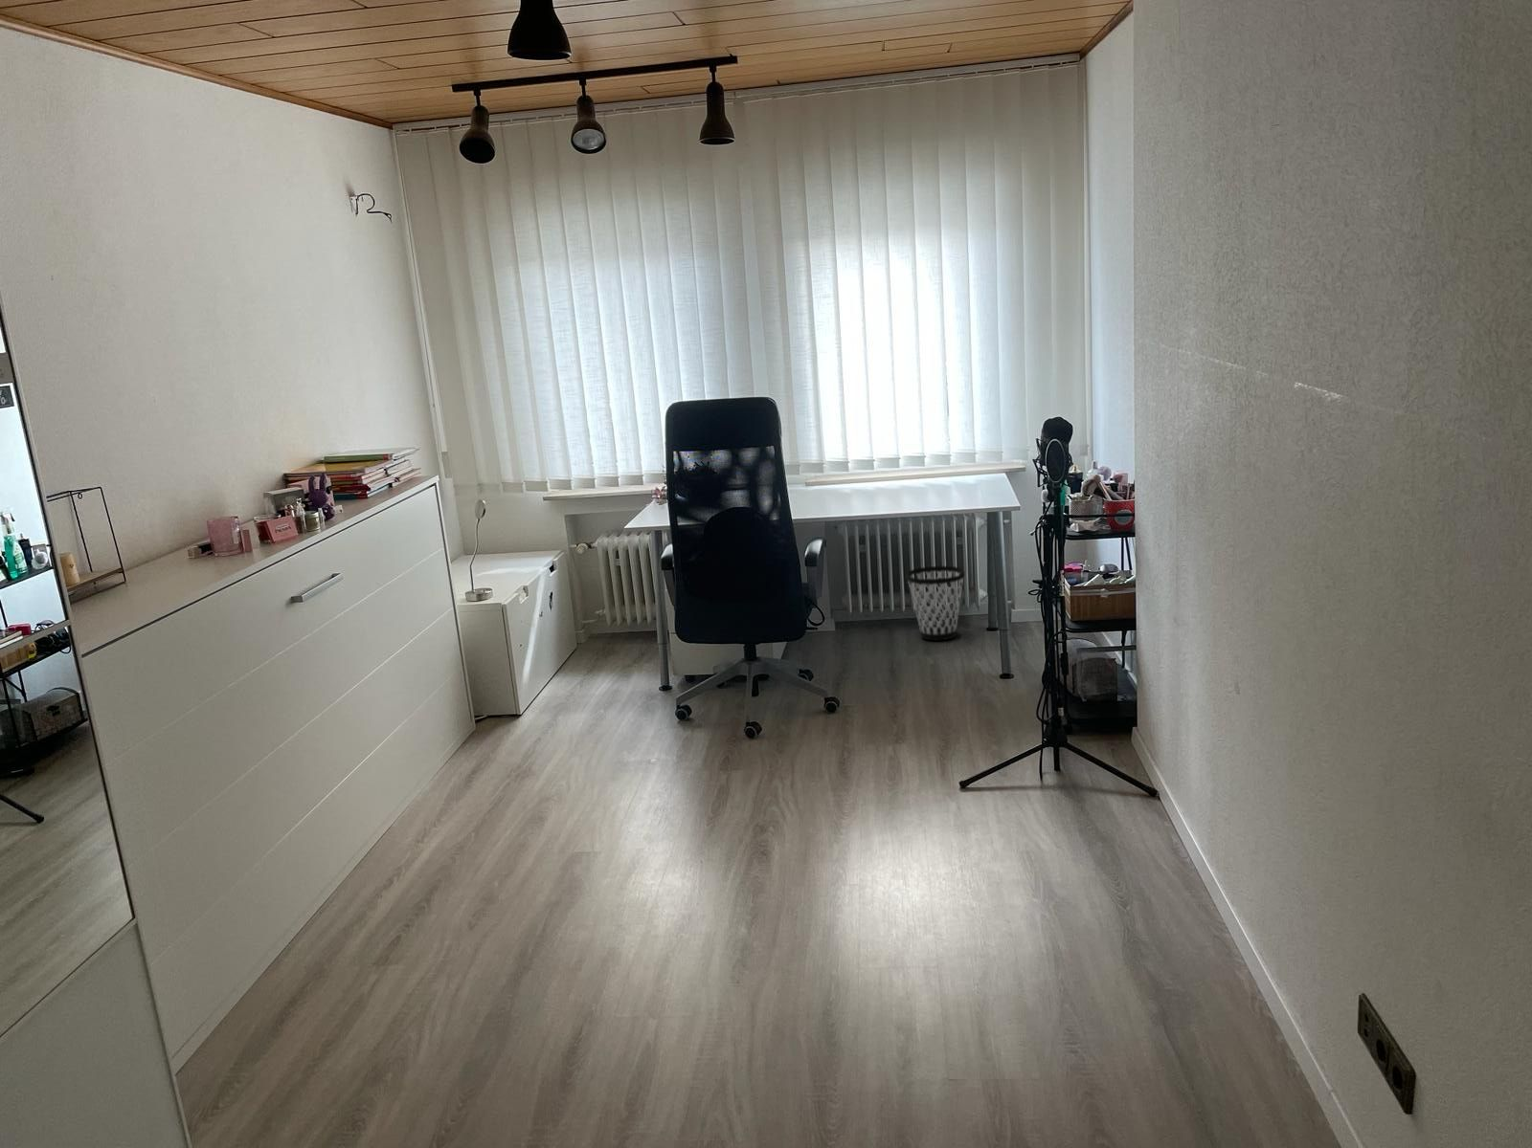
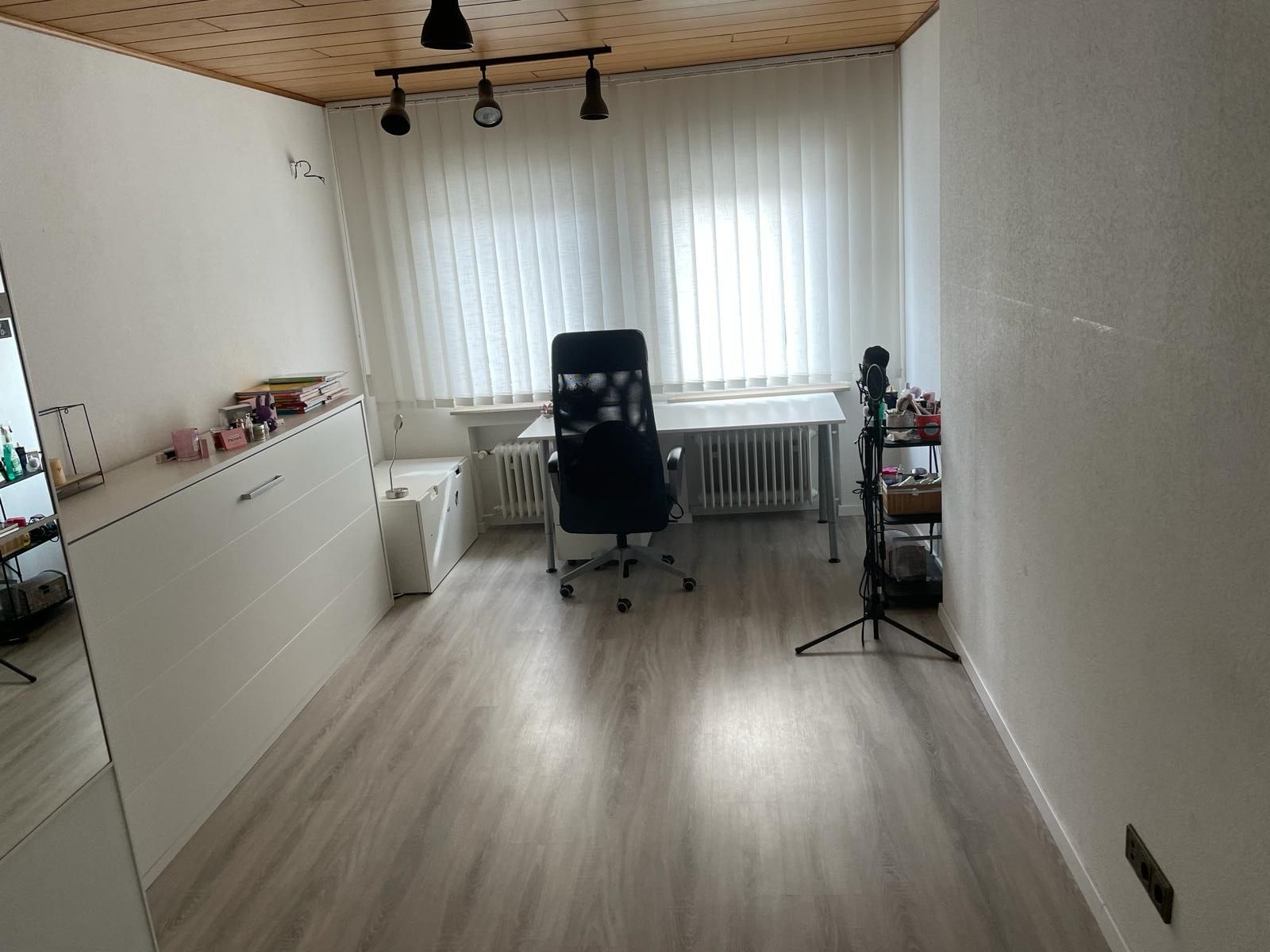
- wastebasket (935, 605)
